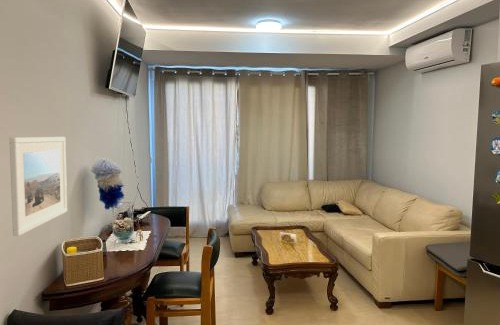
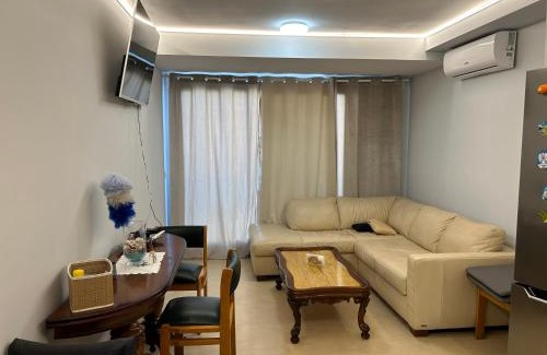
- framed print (42, 180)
